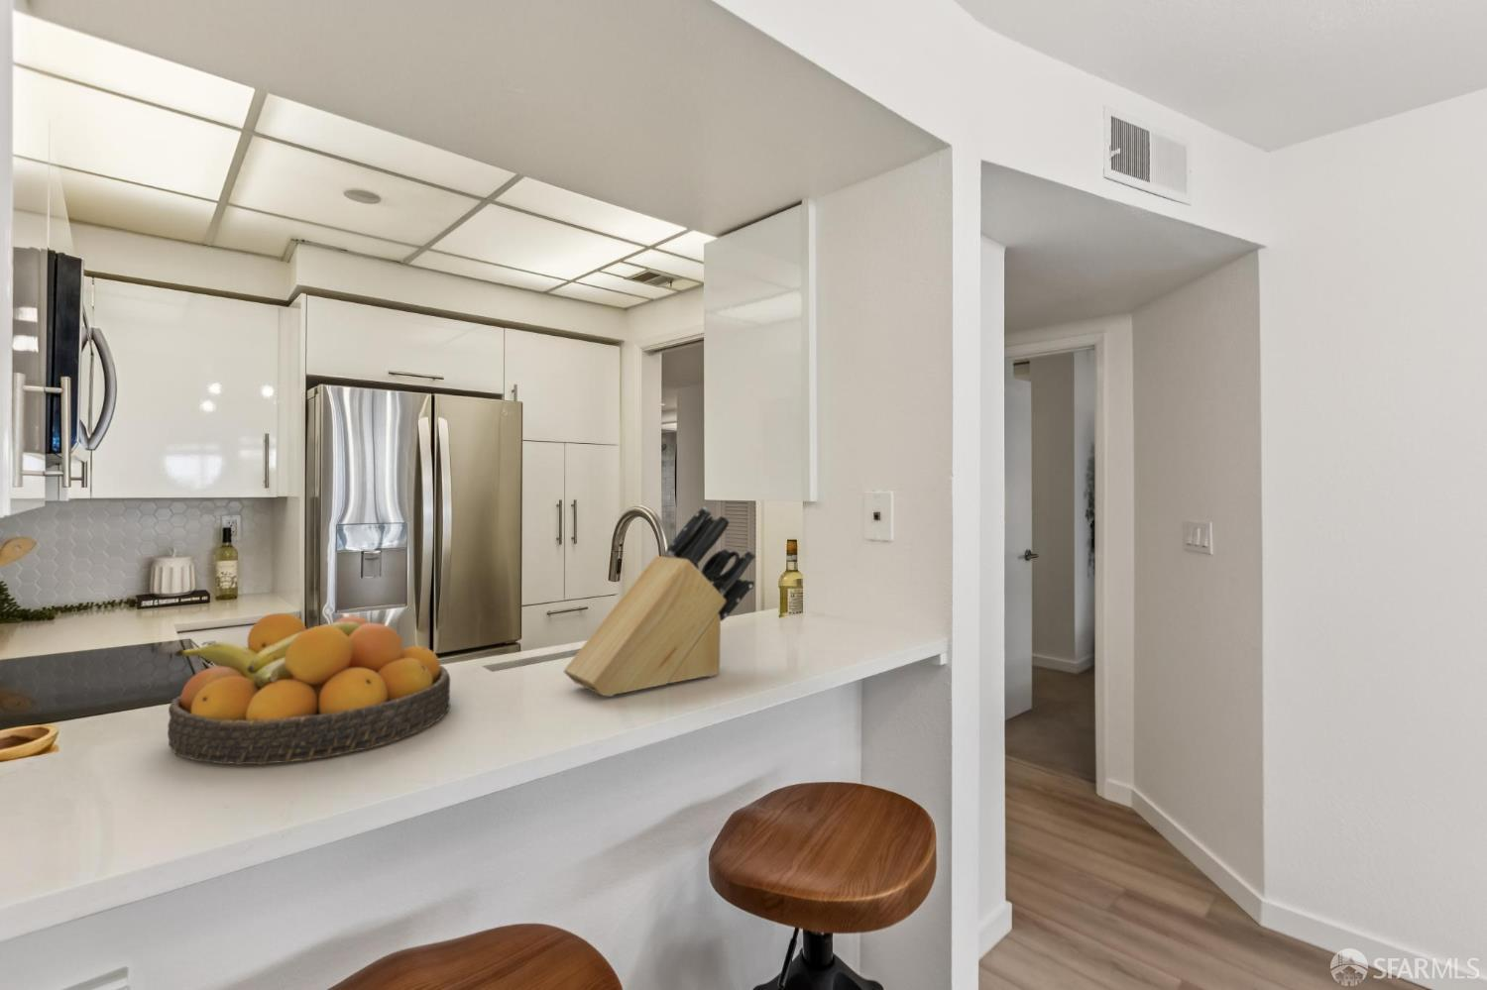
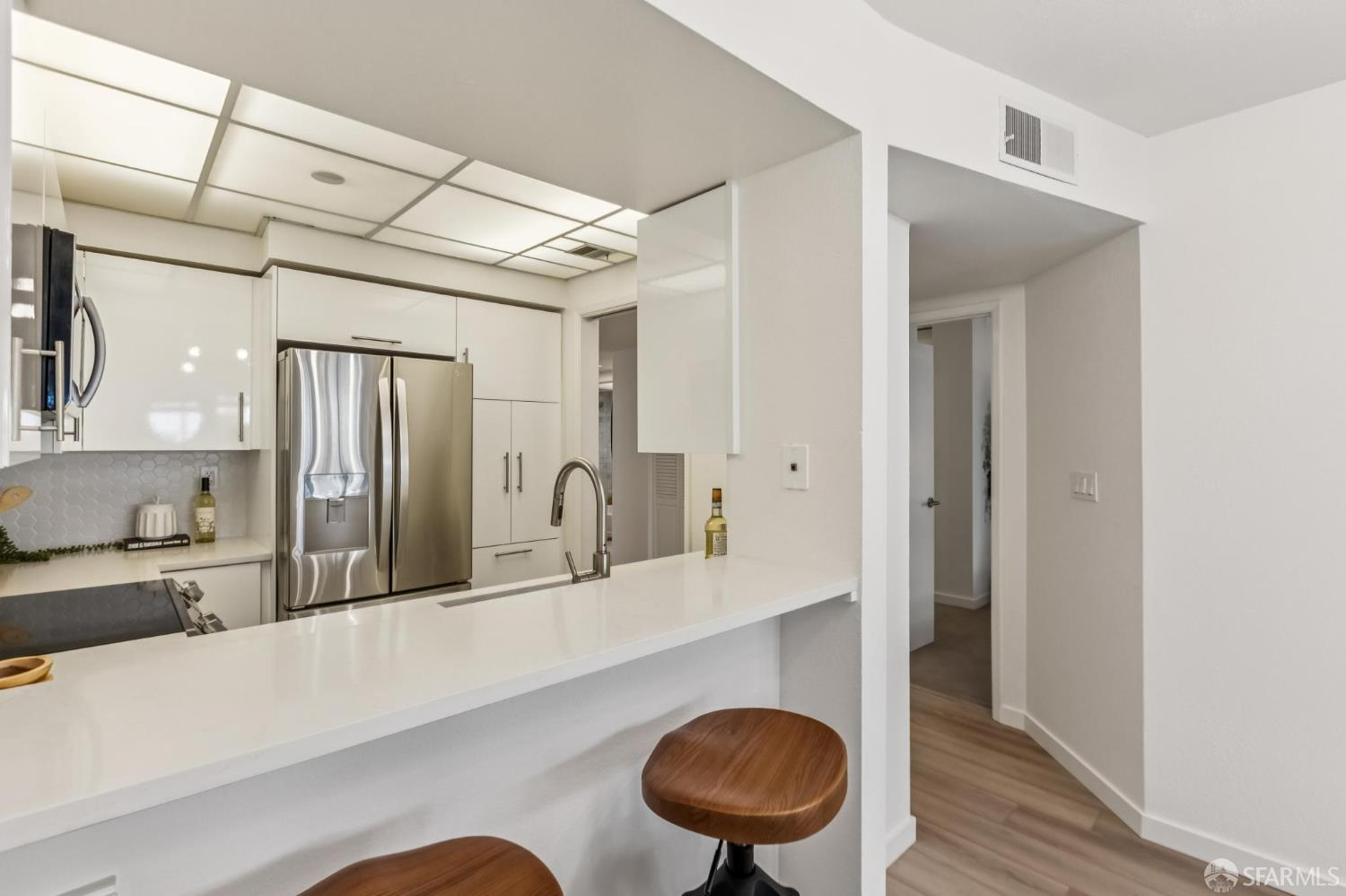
- fruit bowl (321, 668)
- knife block (666, 591)
